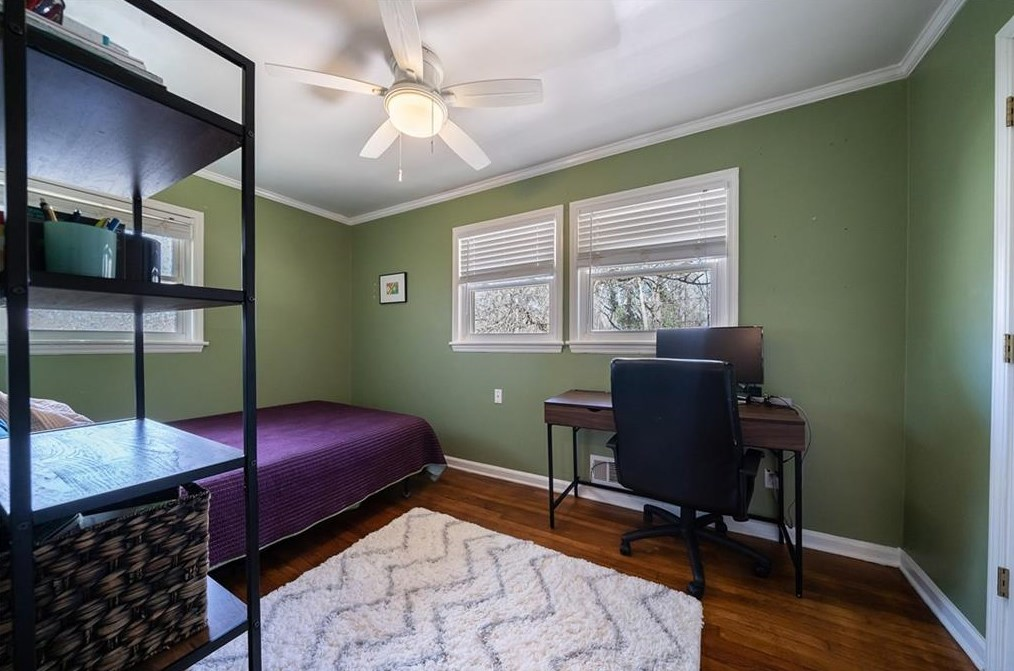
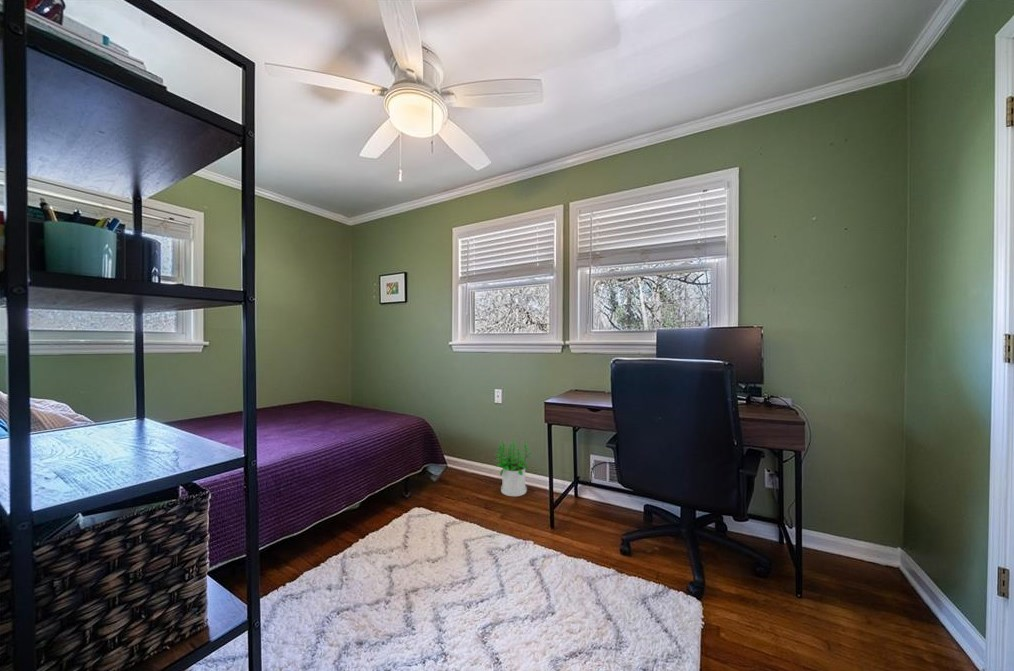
+ potted plant (511, 466)
